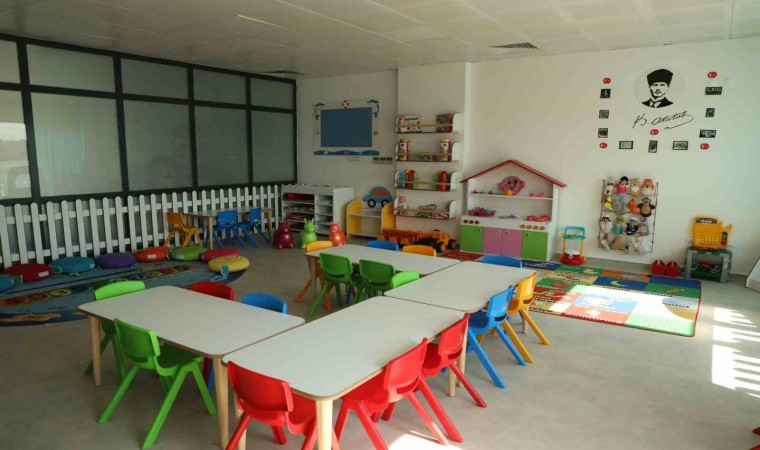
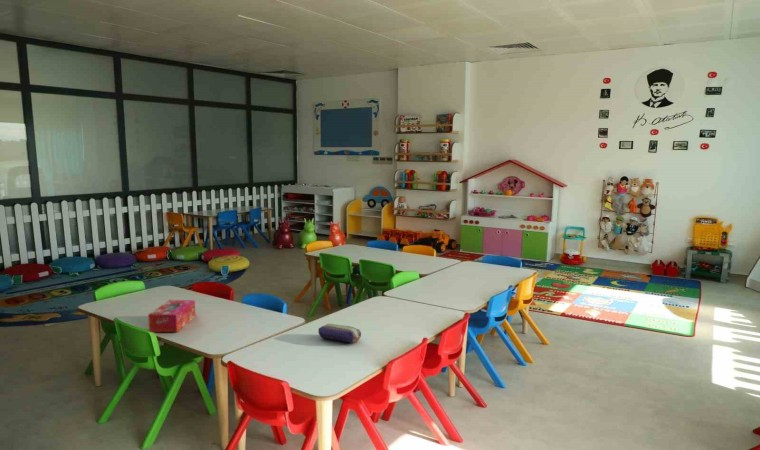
+ tissue box (173, 315)
+ pencil case (339, 333)
